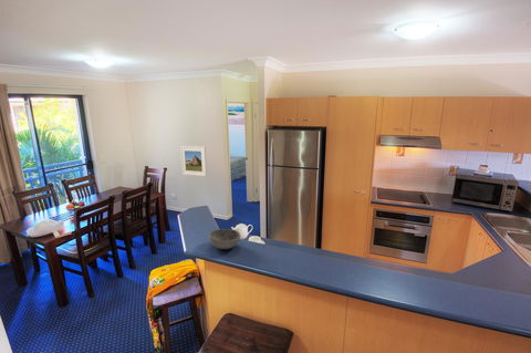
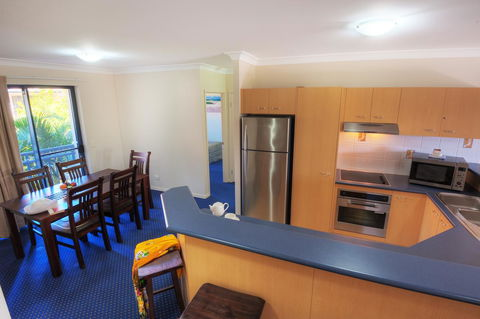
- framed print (192, 160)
- bowl (225, 240)
